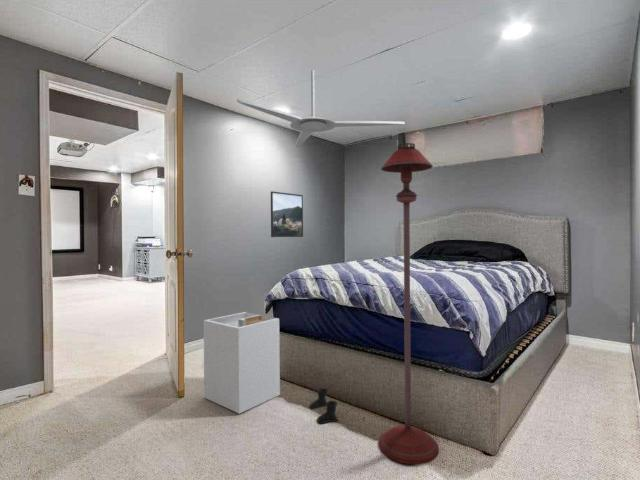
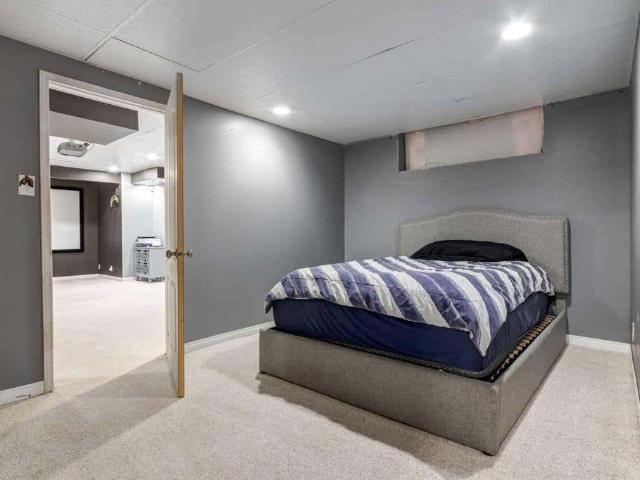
- ceiling fan (314, 101)
- floor lamp (407, 296)
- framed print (287, 215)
- boots (323, 404)
- laundry hamper (242, 357)
